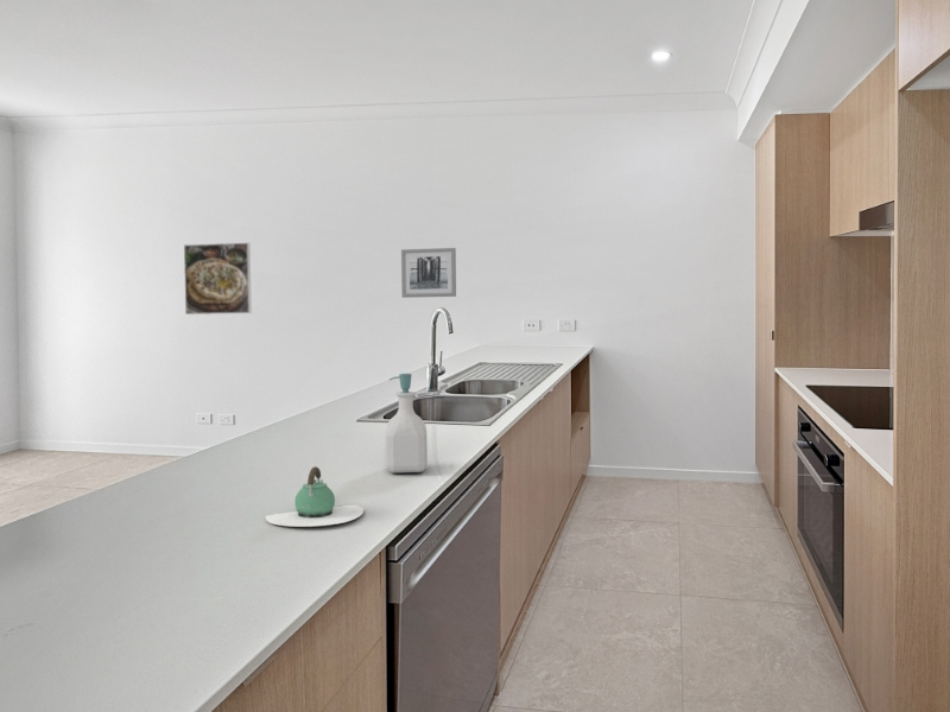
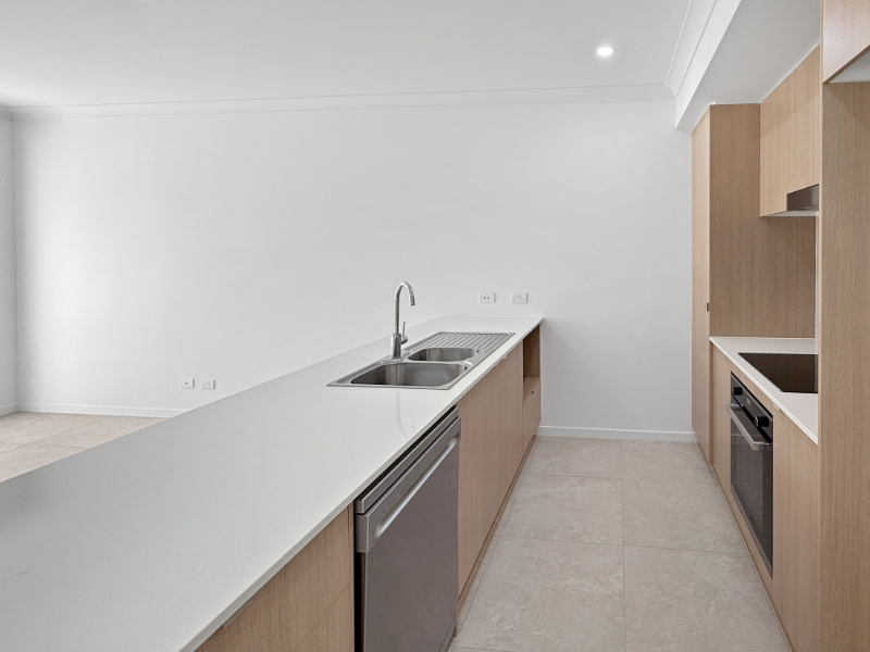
- wall art (428, 273)
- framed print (217, 279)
- soap bottle (405, 421)
- teapot (315, 490)
